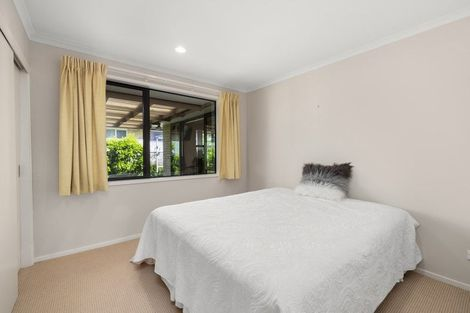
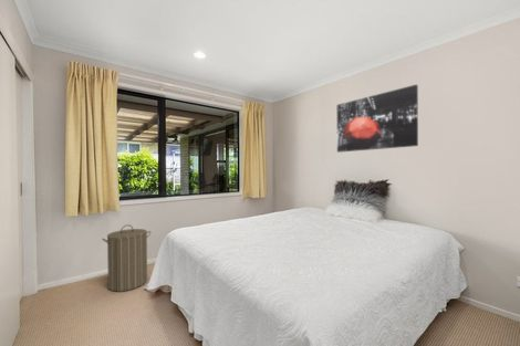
+ wall art (372, 123)
+ laundry hamper (127, 253)
